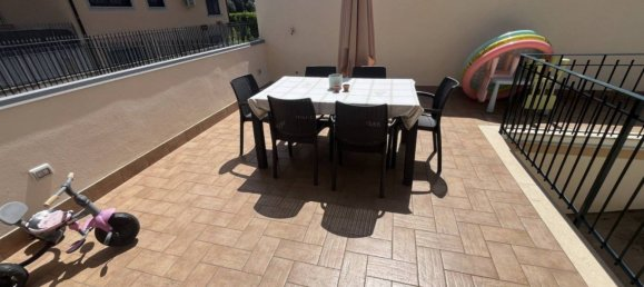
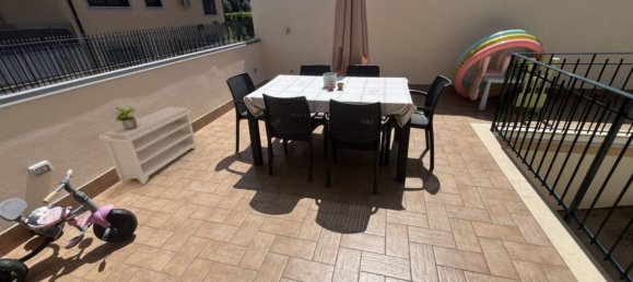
+ bench (156, 141)
+ potted plant (126, 117)
